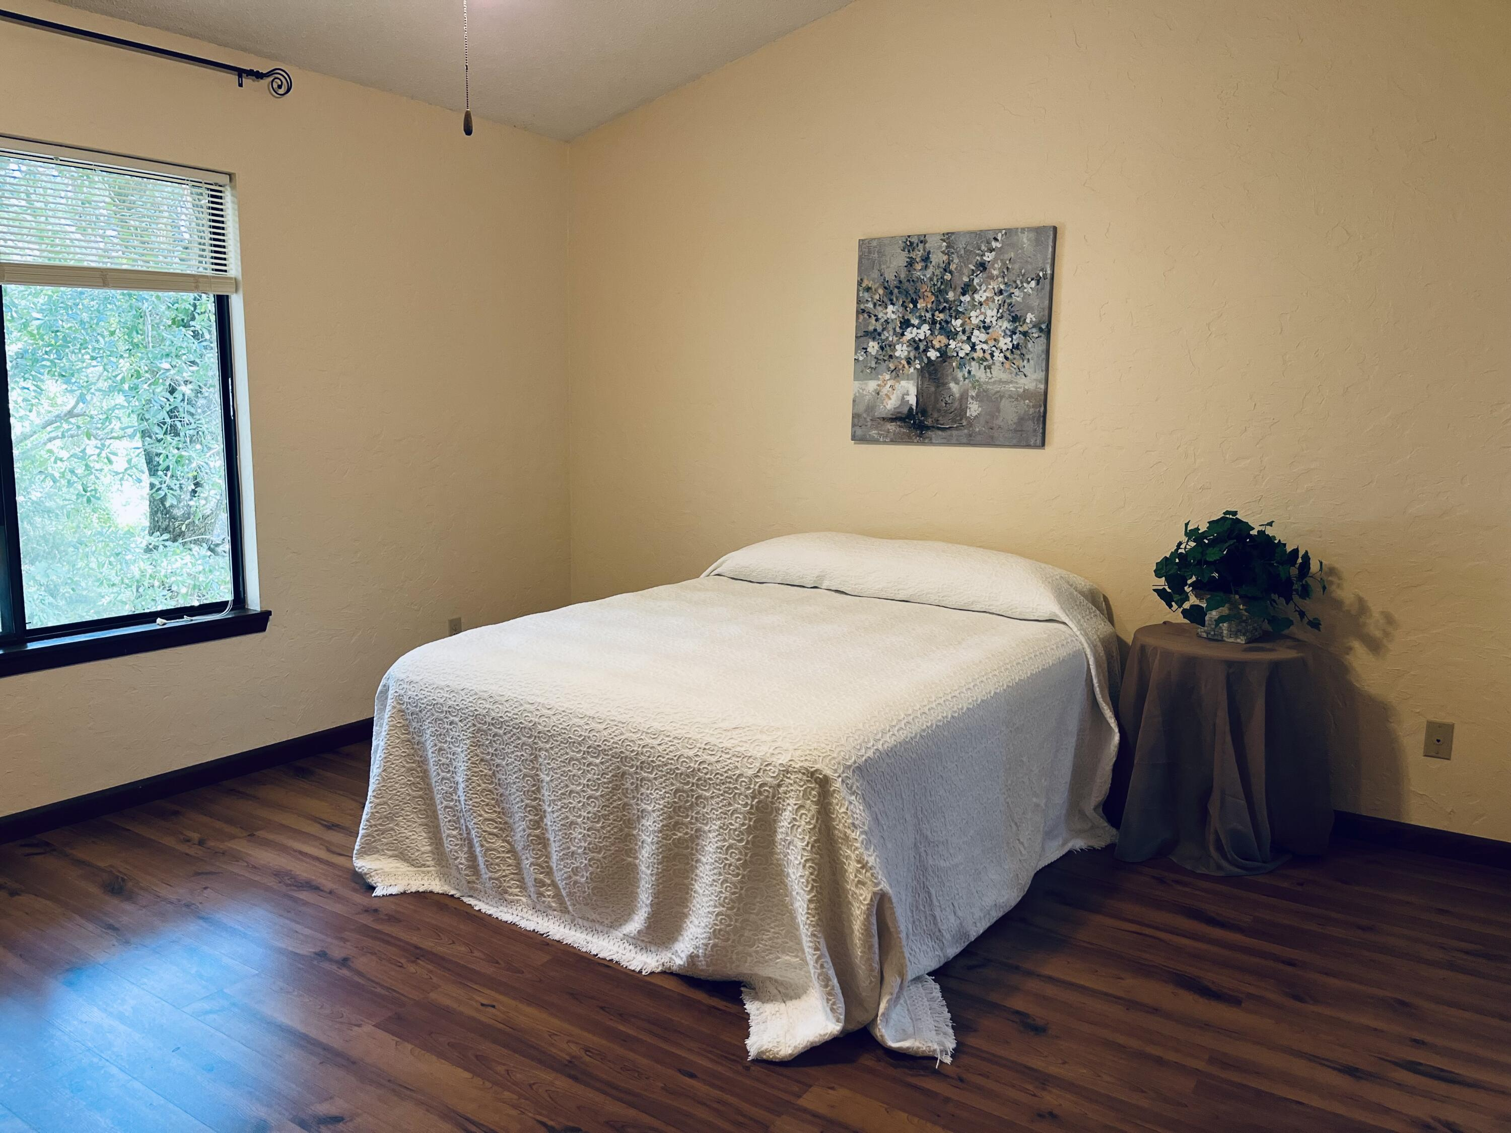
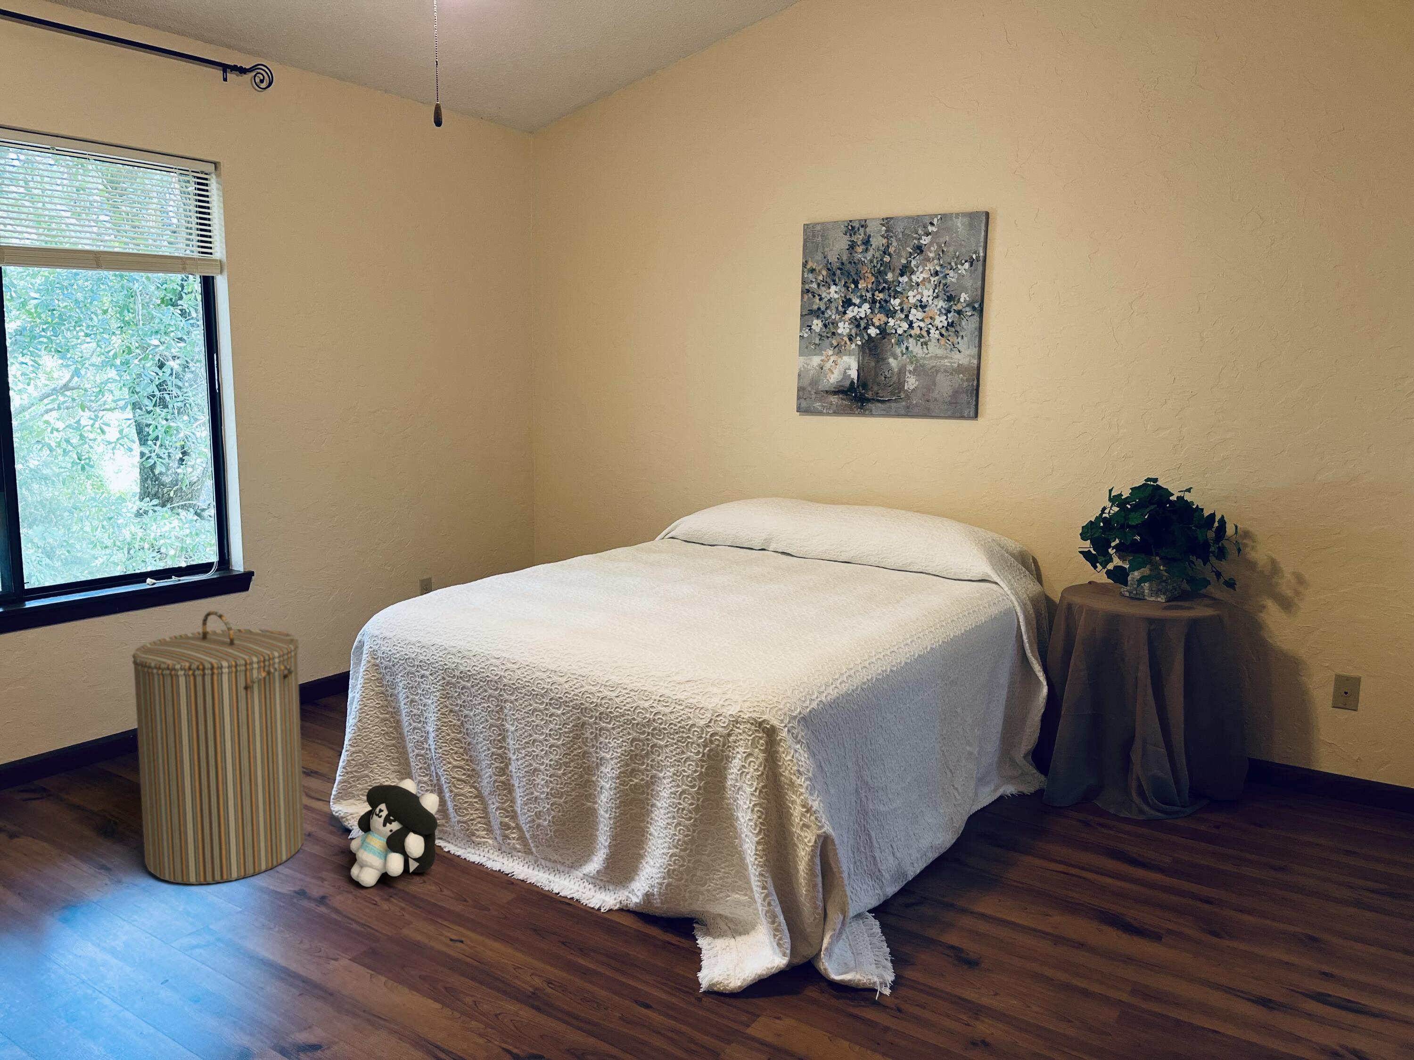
+ plush toy (395, 833)
+ laundry hamper (222, 733)
